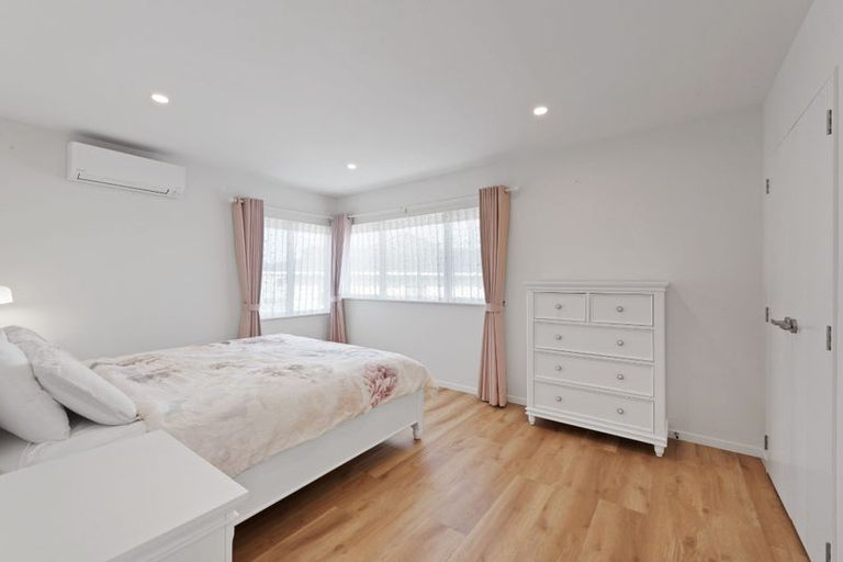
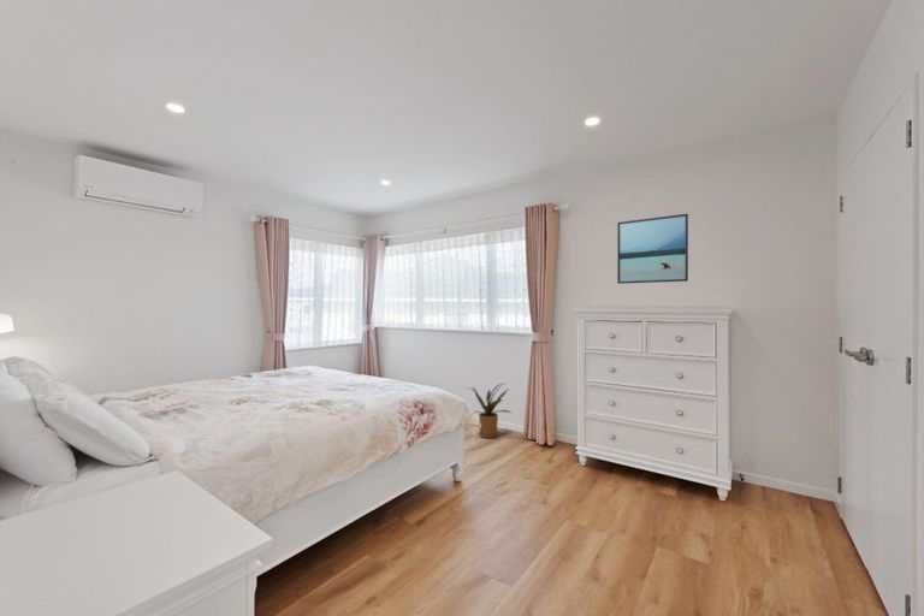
+ house plant (488, 408)
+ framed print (651, 250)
